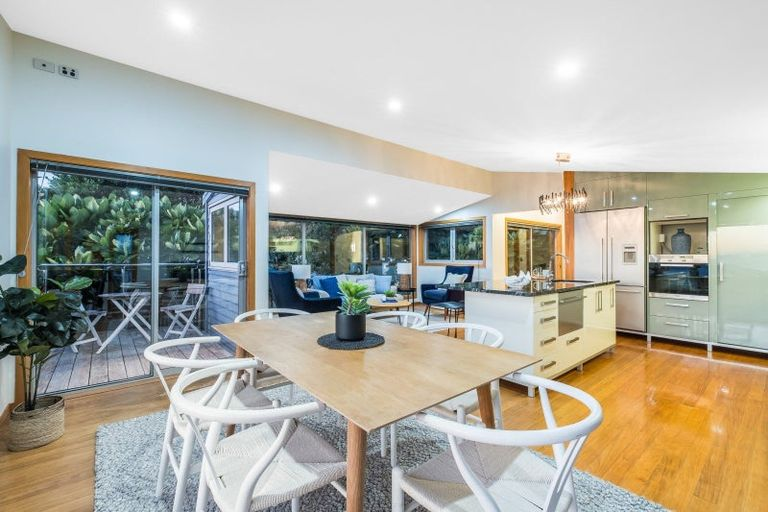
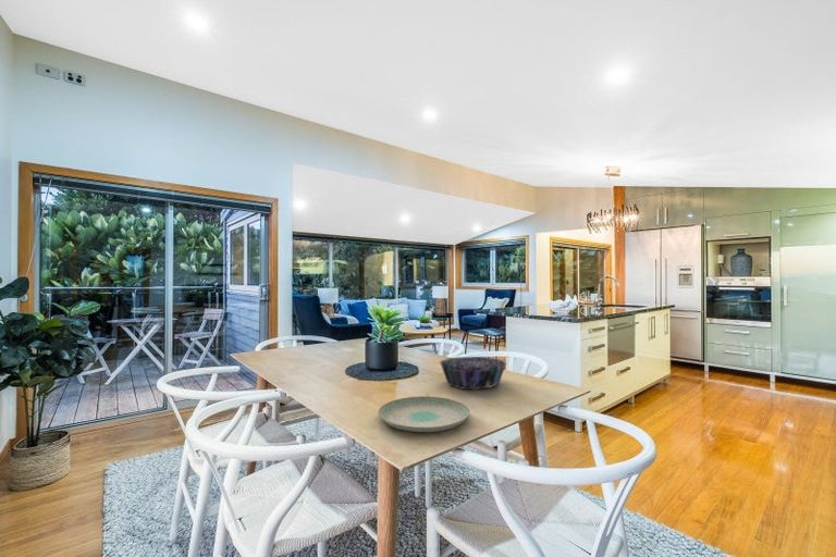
+ decorative bowl (472, 372)
+ plate (423, 413)
